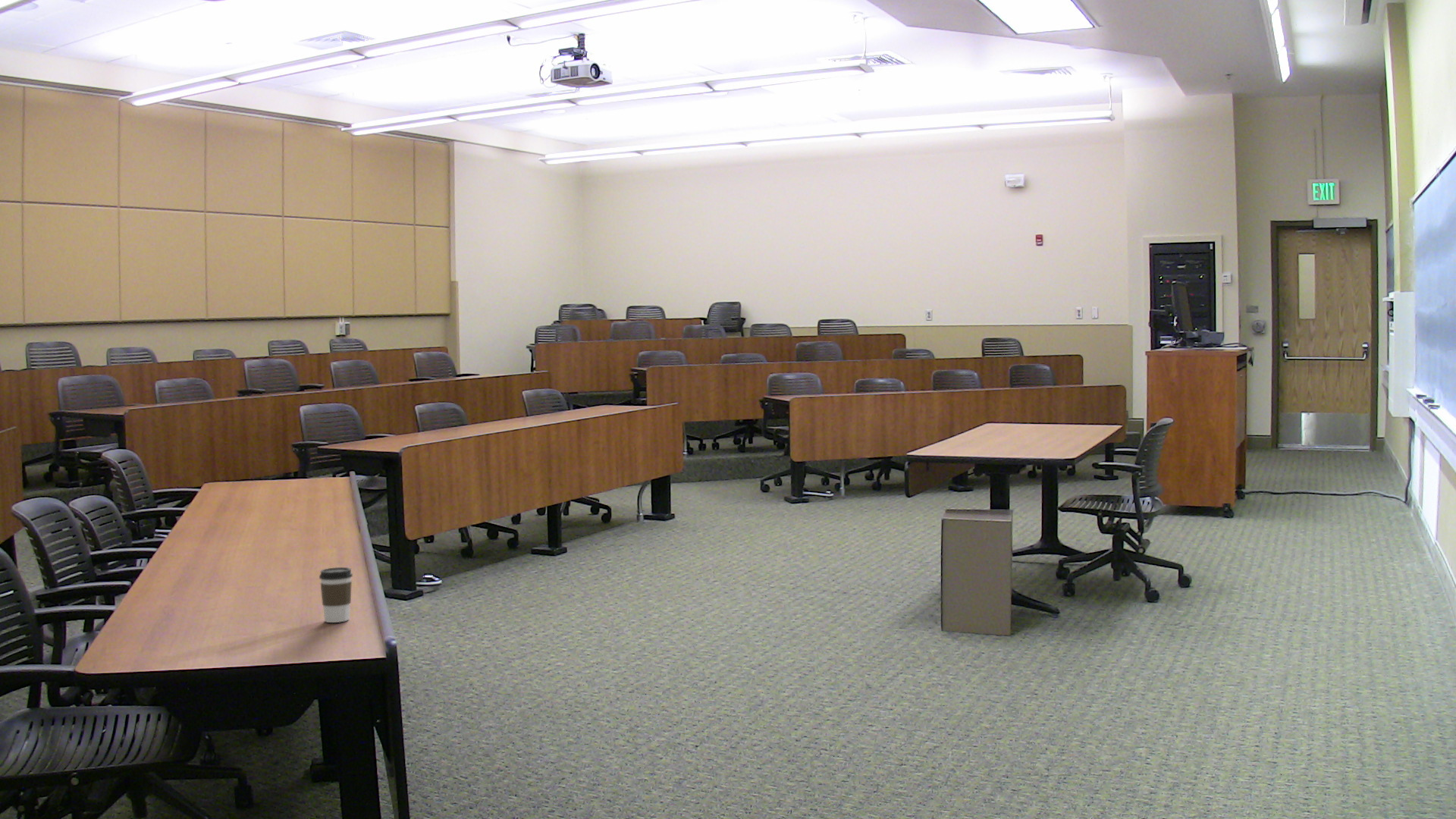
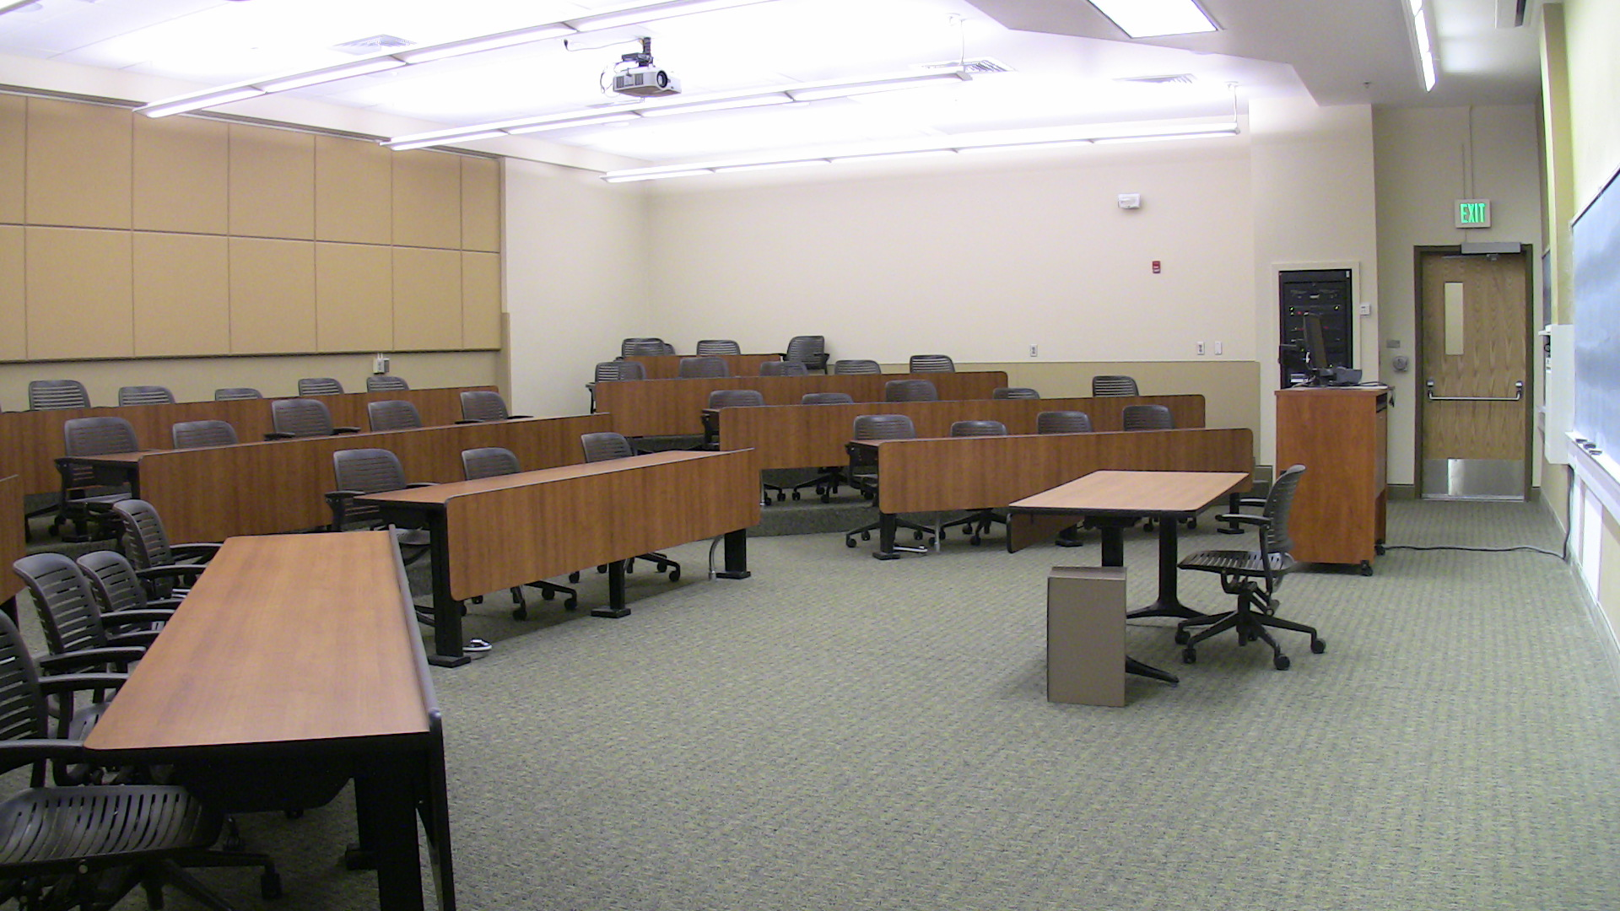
- coffee cup (336, 595)
